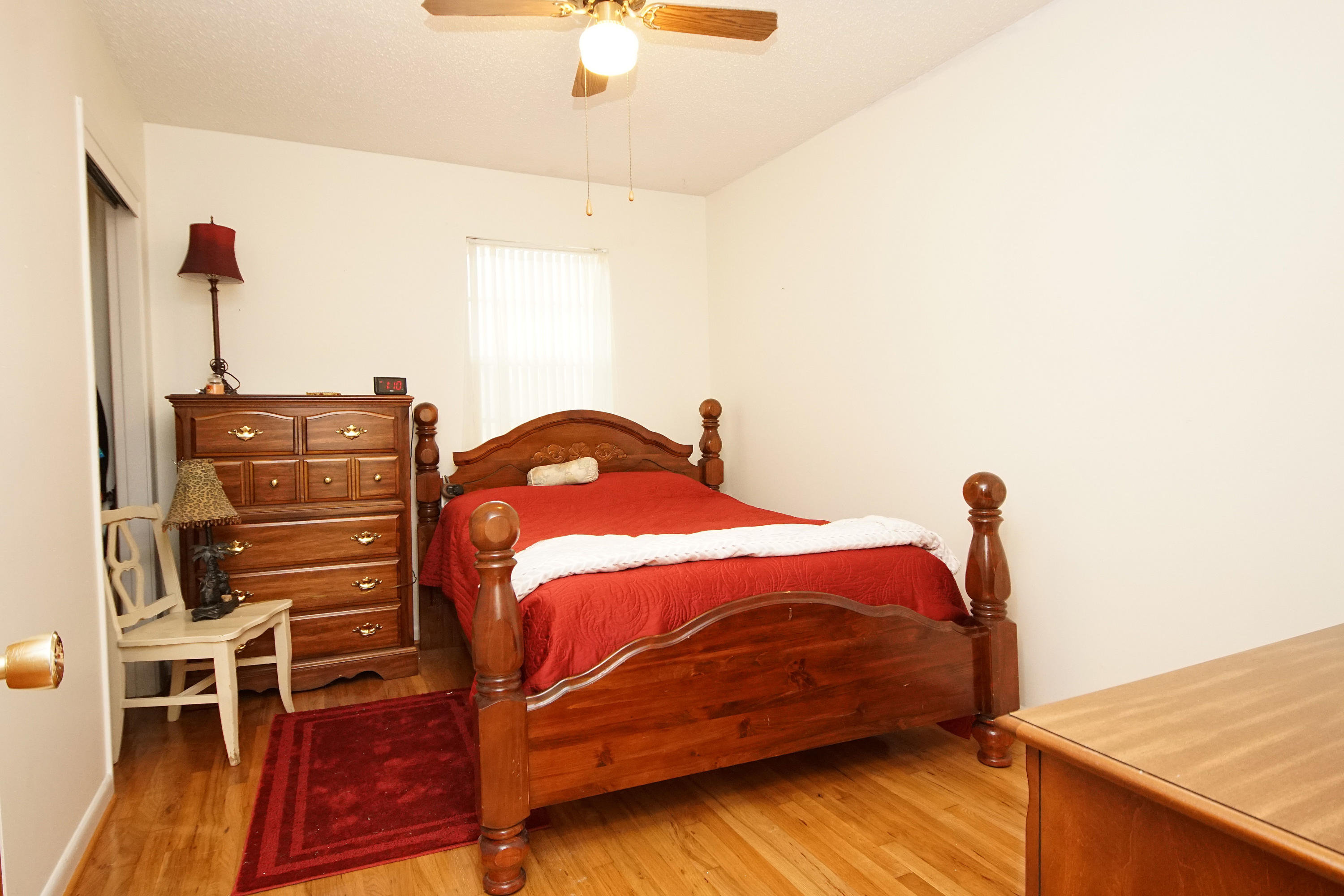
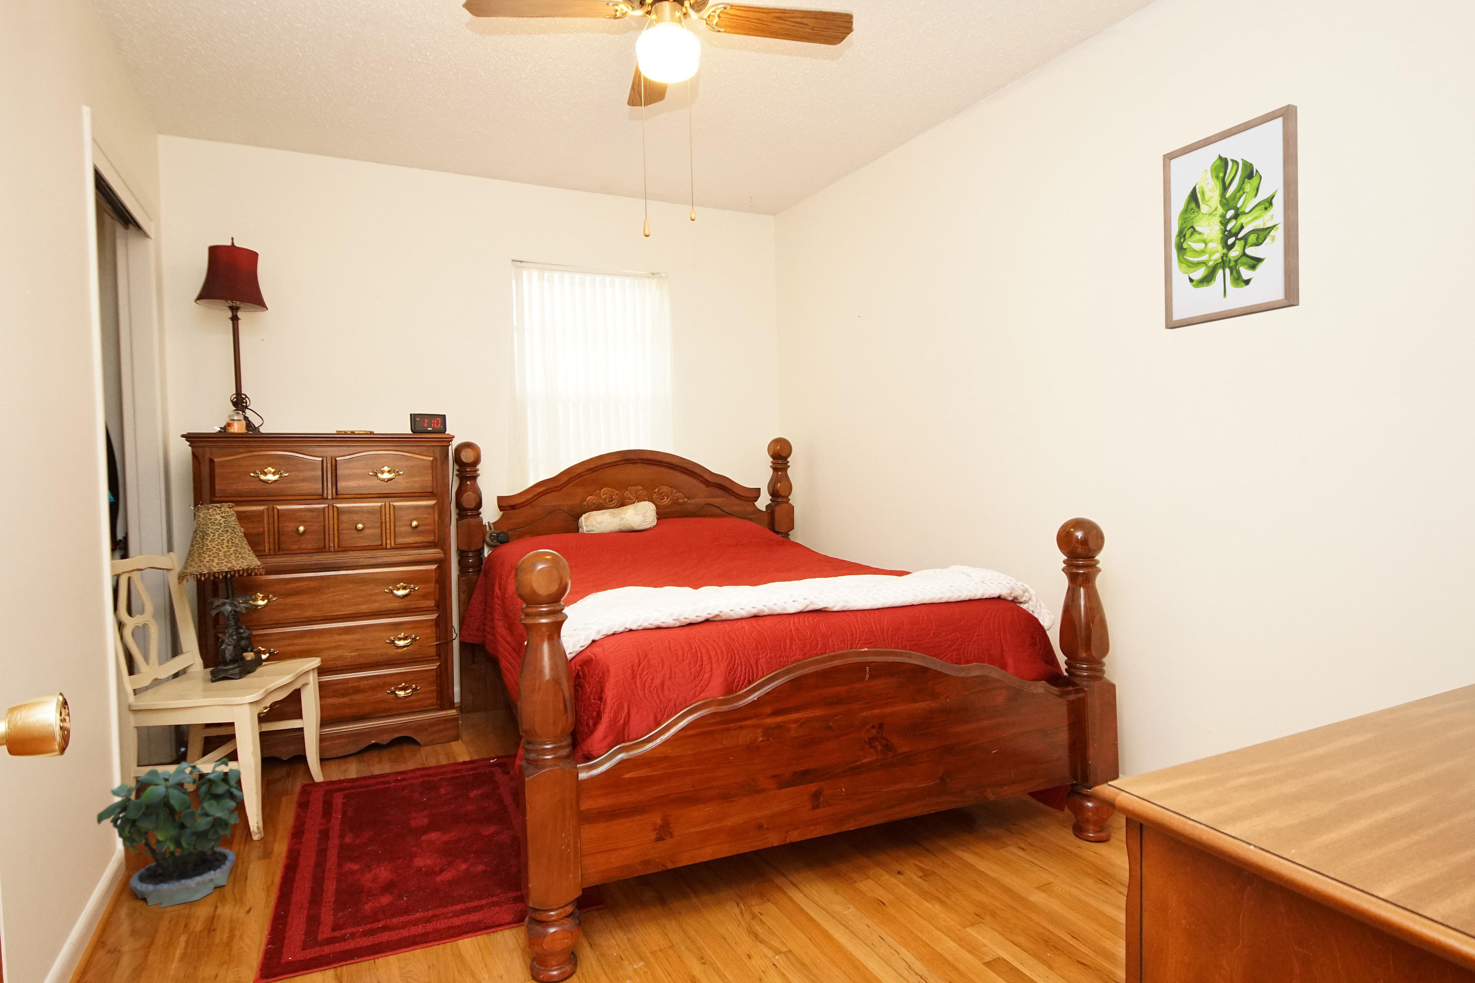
+ wall art (1226, 225)
+ potted plant (177, 818)
